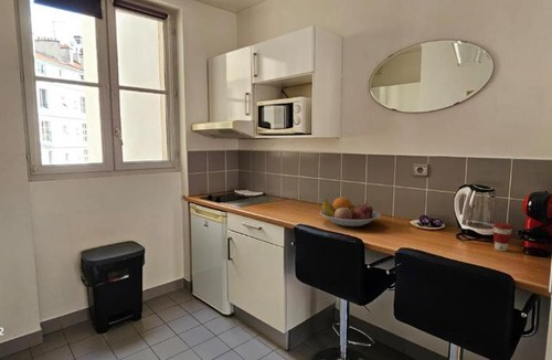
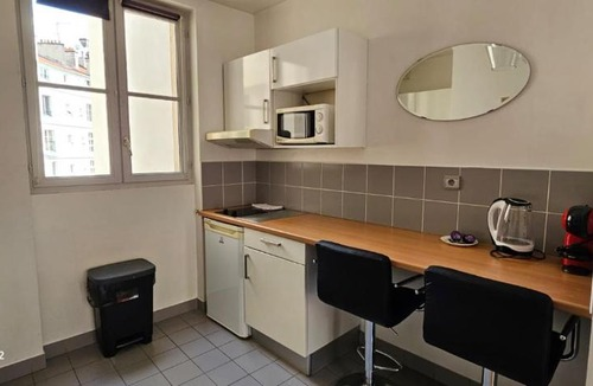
- coffee cup (501, 236)
- fruit bowl (349, 210)
